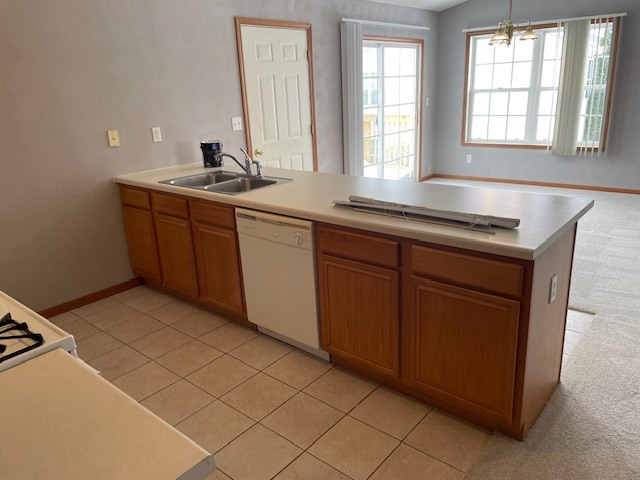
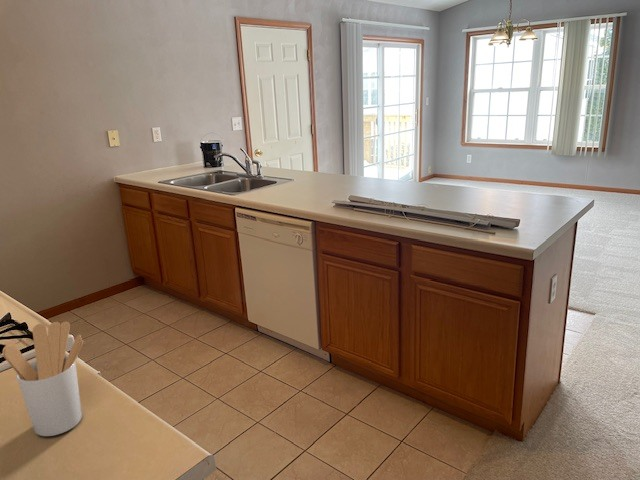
+ utensil holder (52, 374)
